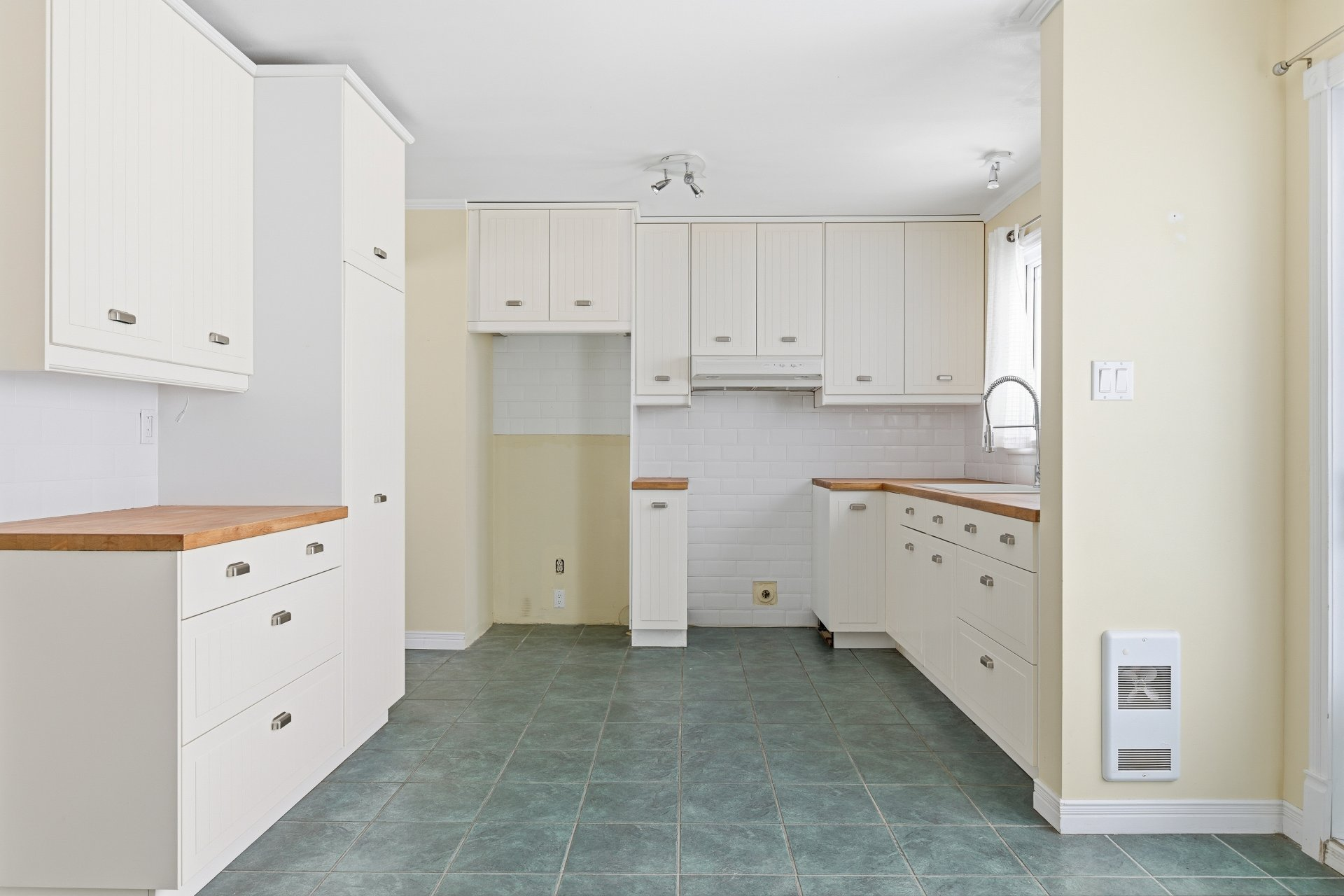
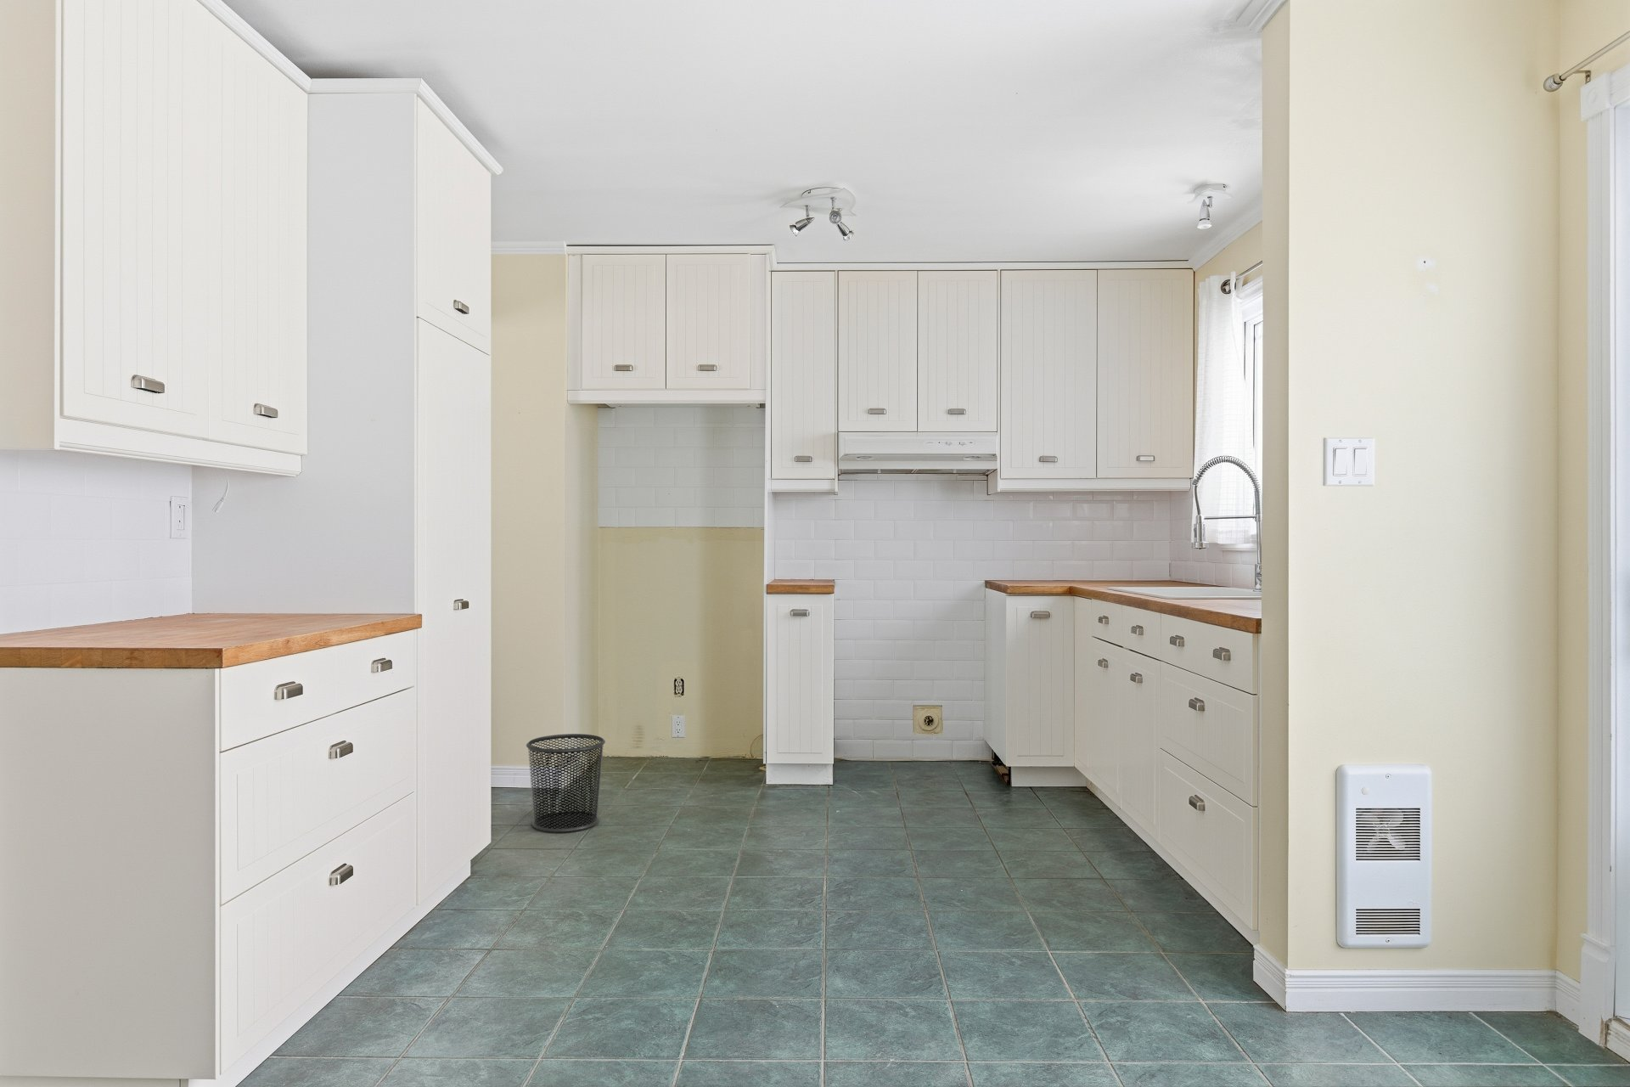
+ waste bin (566, 782)
